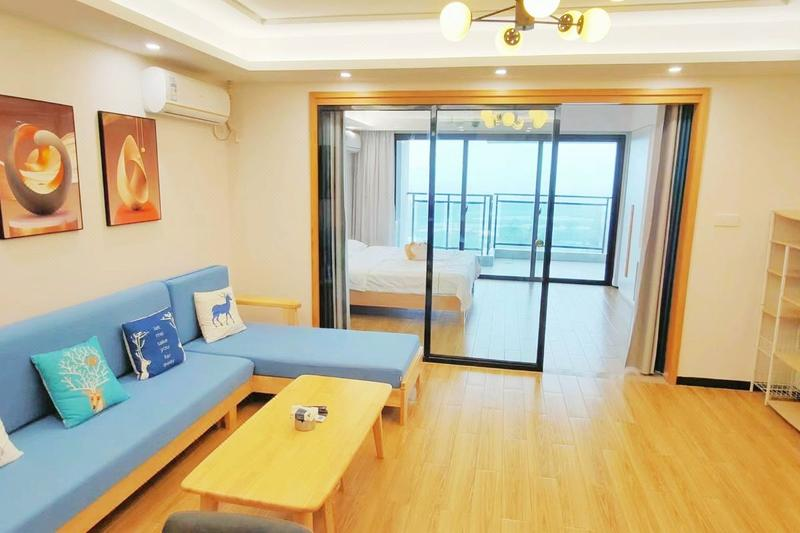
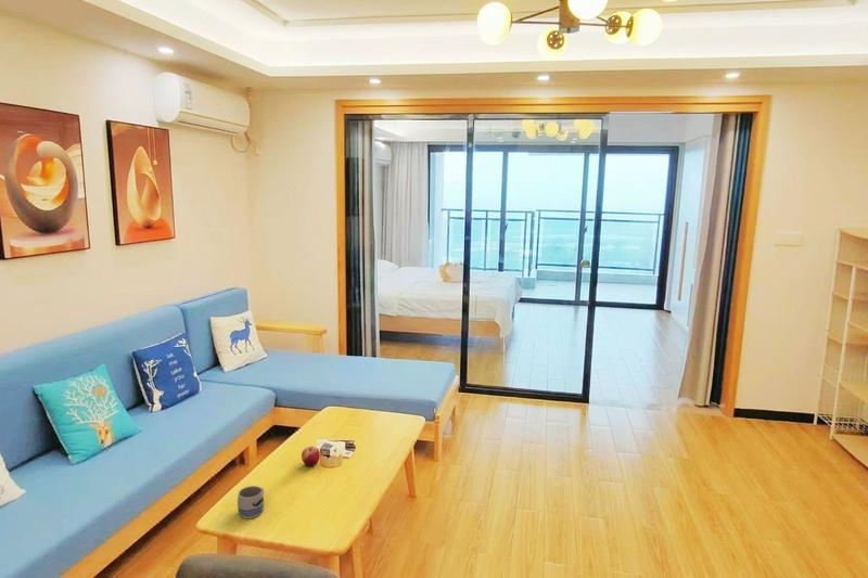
+ apple (310, 455)
+ mug (253, 499)
